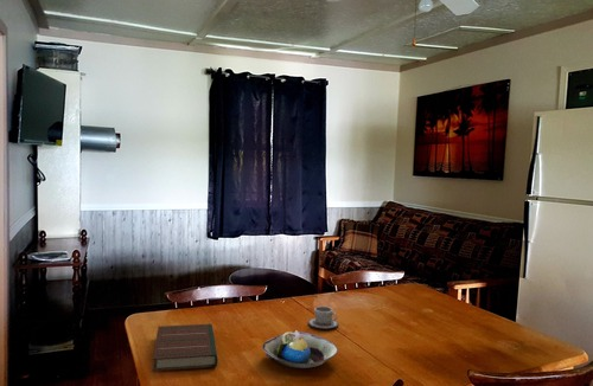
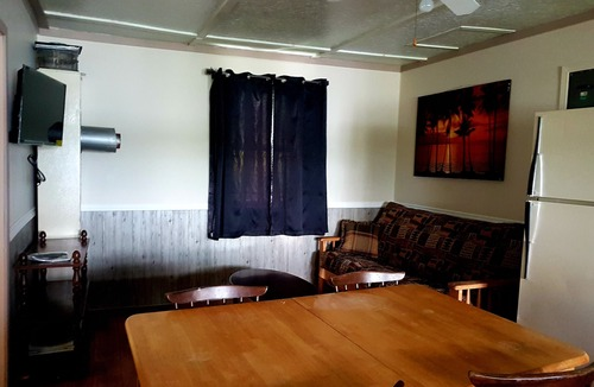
- cup (323, 316)
- book (185, 345)
- decorative bowl (289, 345)
